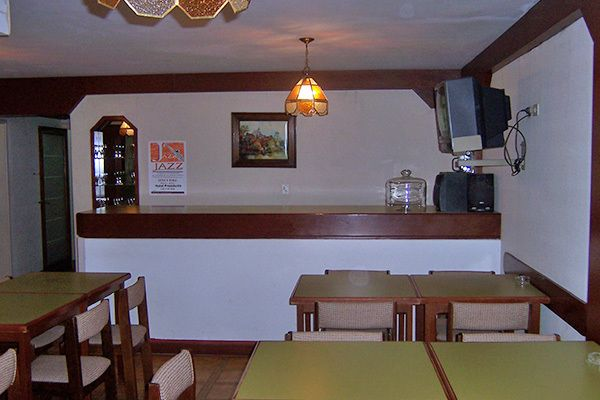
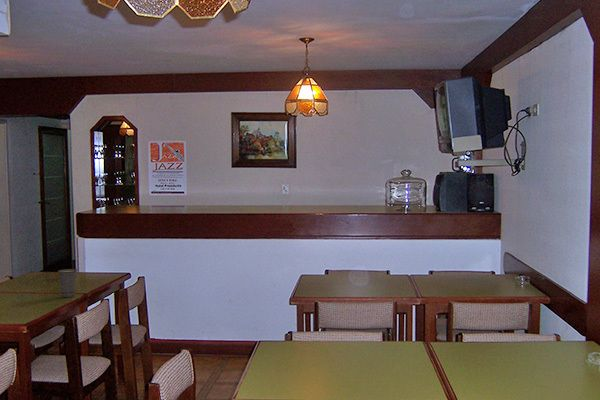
+ cup (68, 283)
